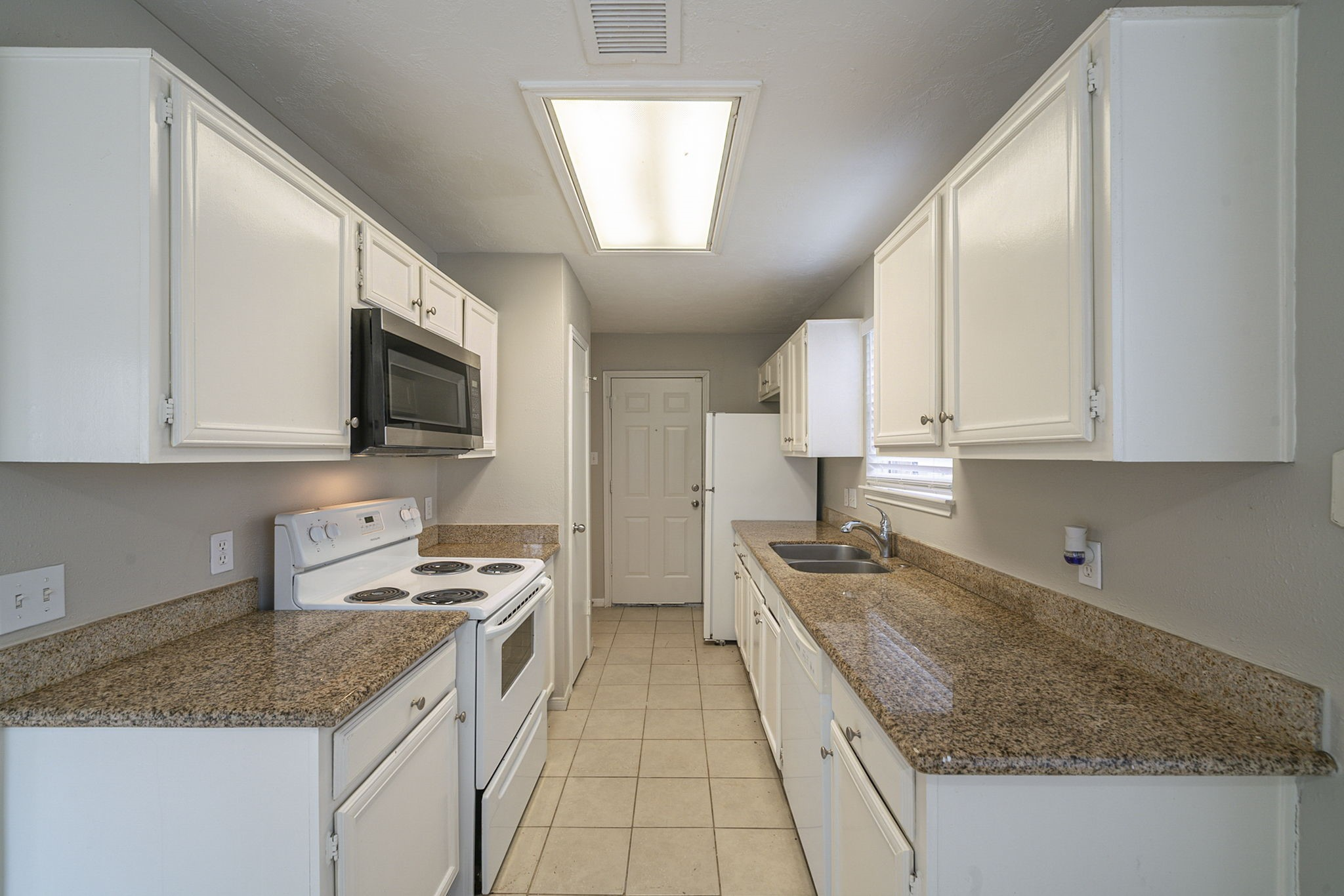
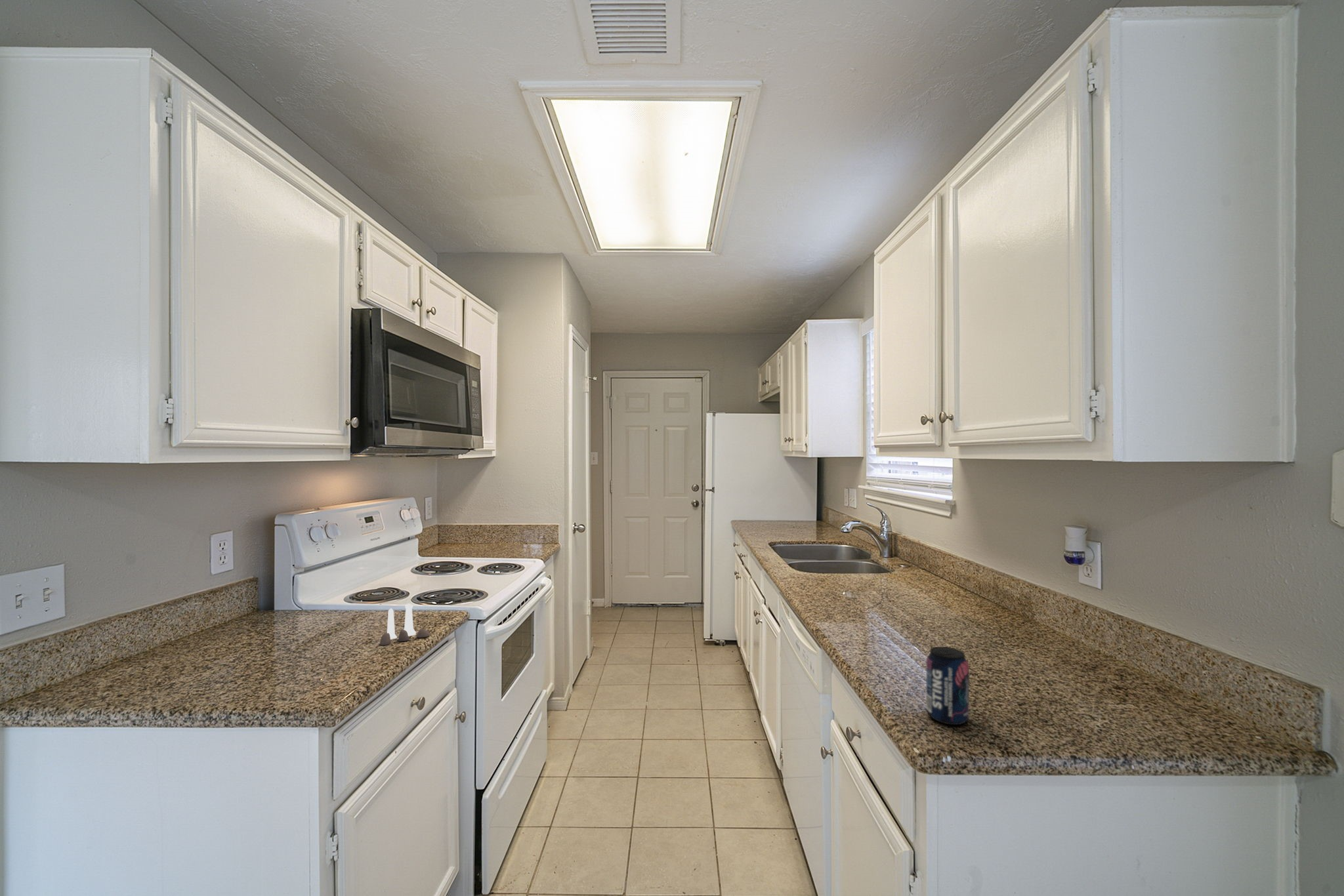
+ beverage can (947, 684)
+ salt and pepper shaker set (405, 622)
